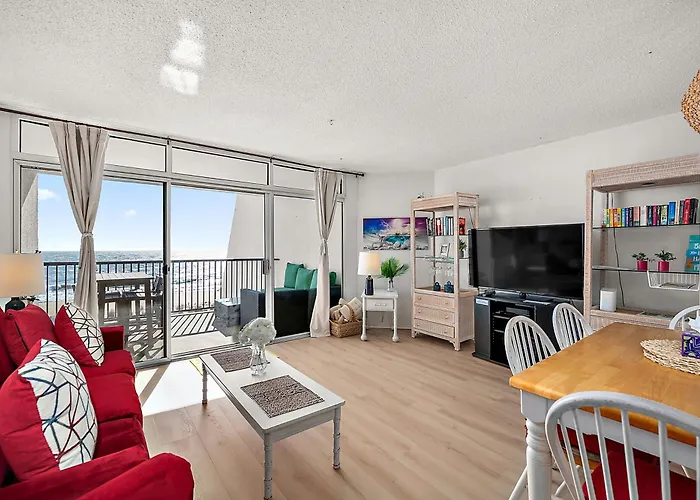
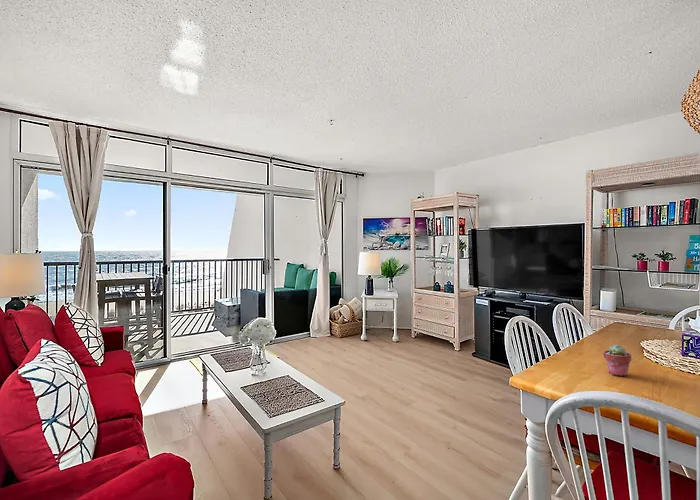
+ potted succulent (617, 359)
